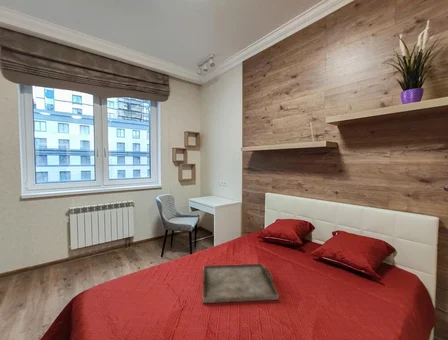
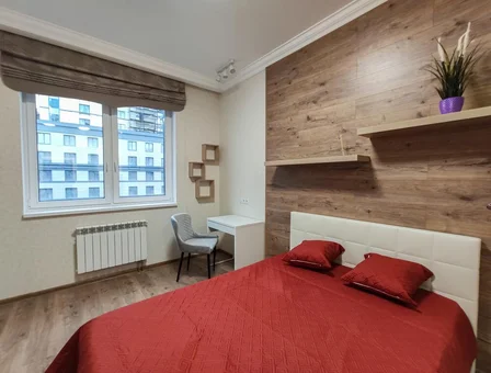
- serving tray (236, 277)
